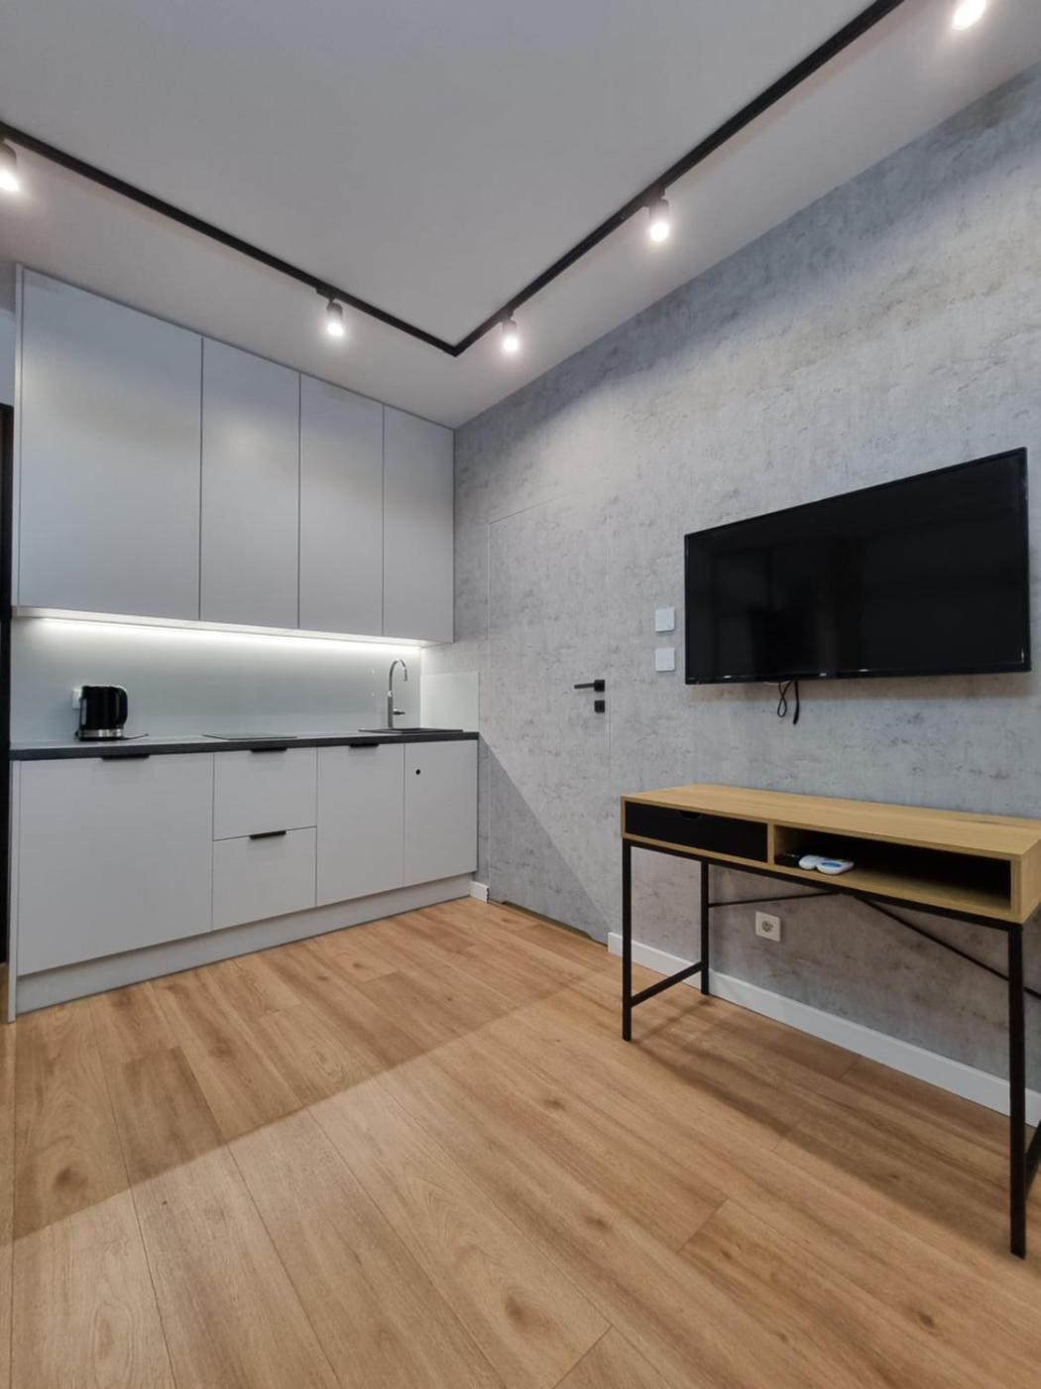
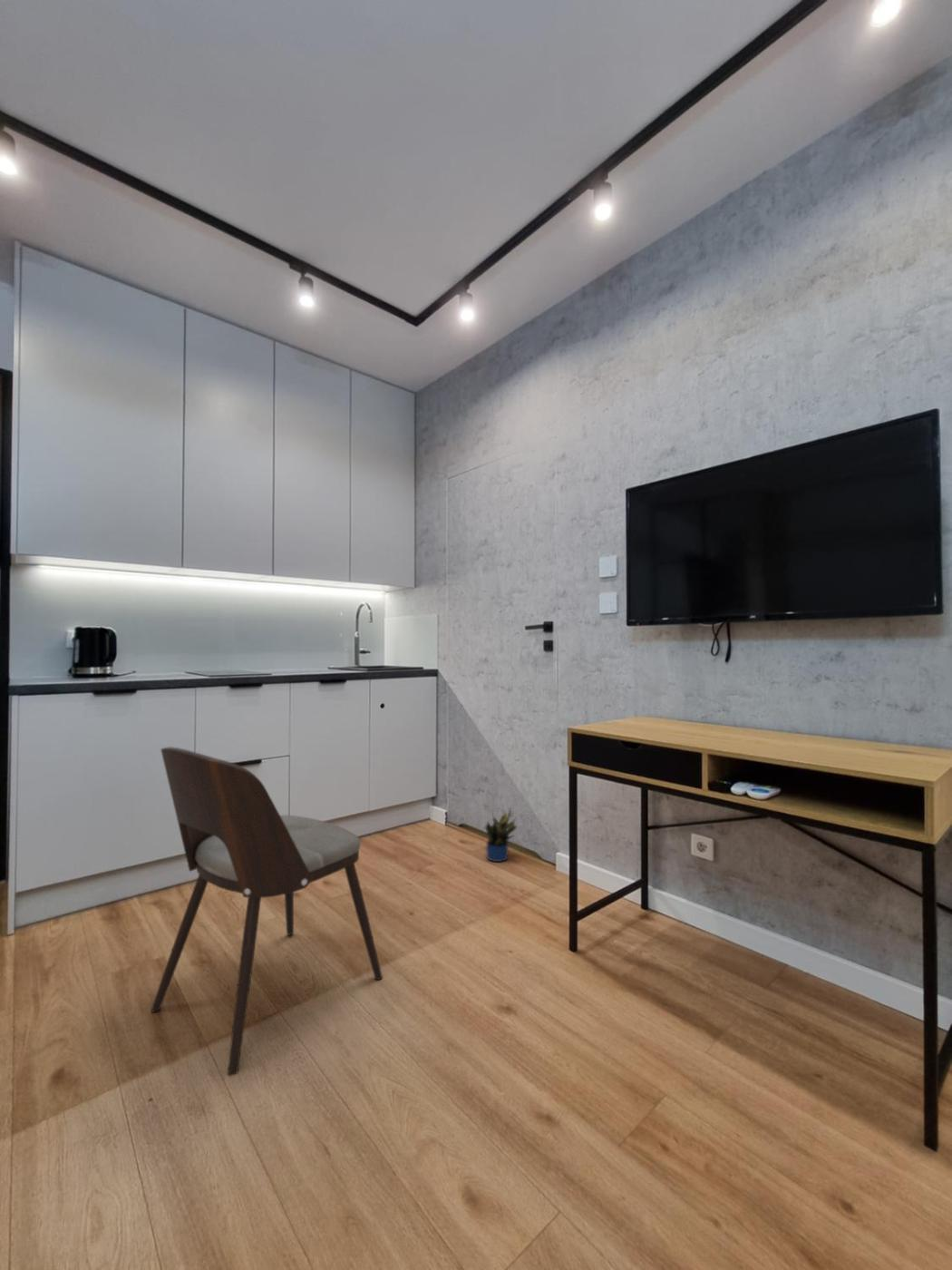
+ dining chair (265, 864)
+ potted plant (503, 830)
